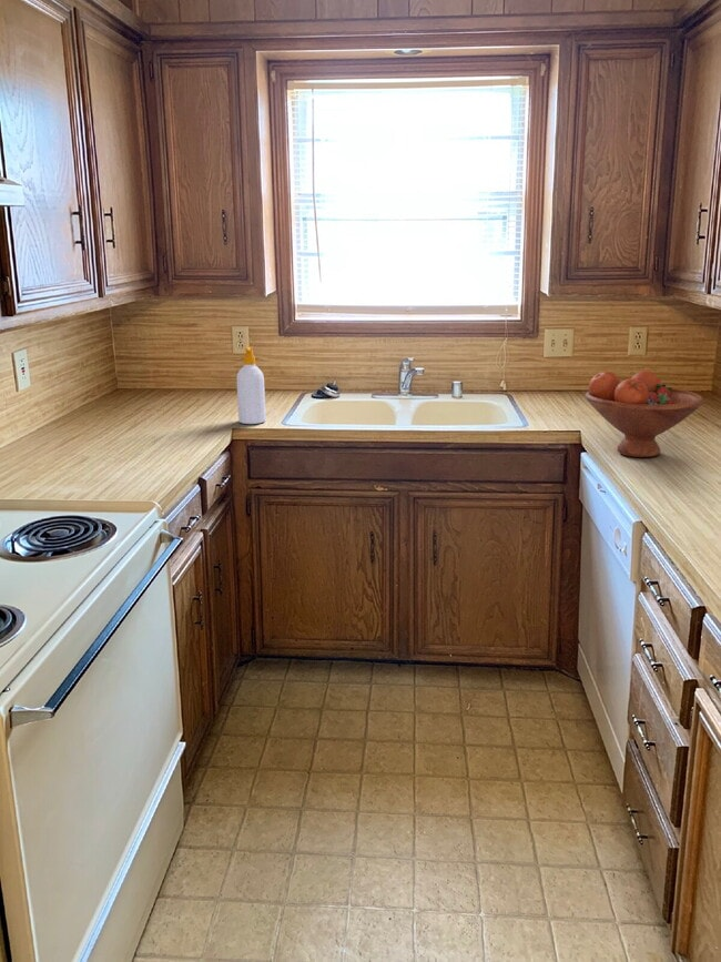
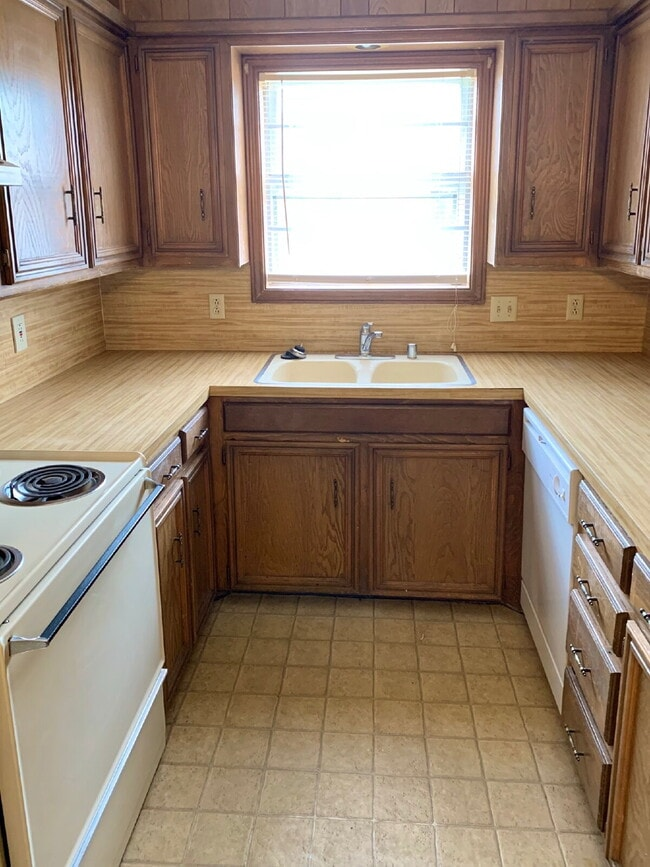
- fruit bowl (641, 413)
- soap bottle (250, 384)
